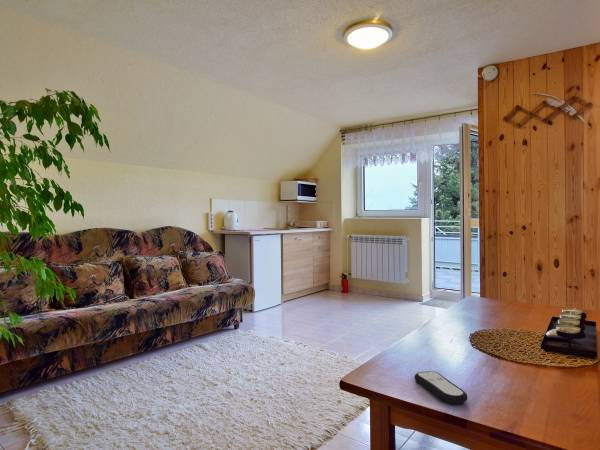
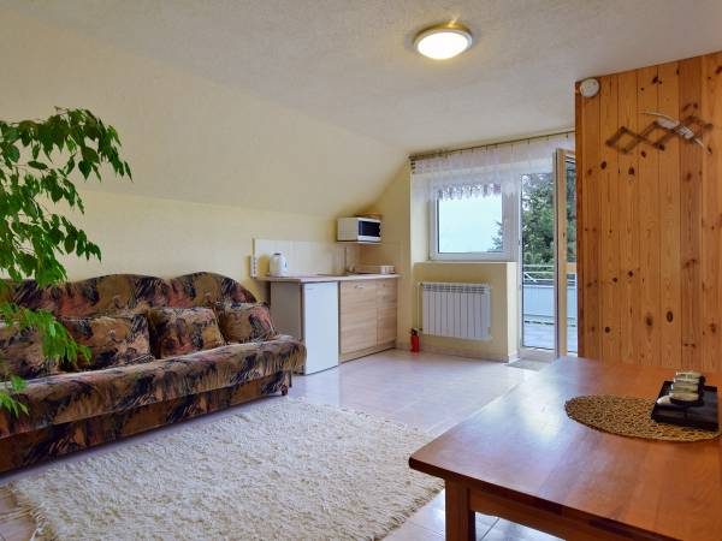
- remote control (440, 385)
